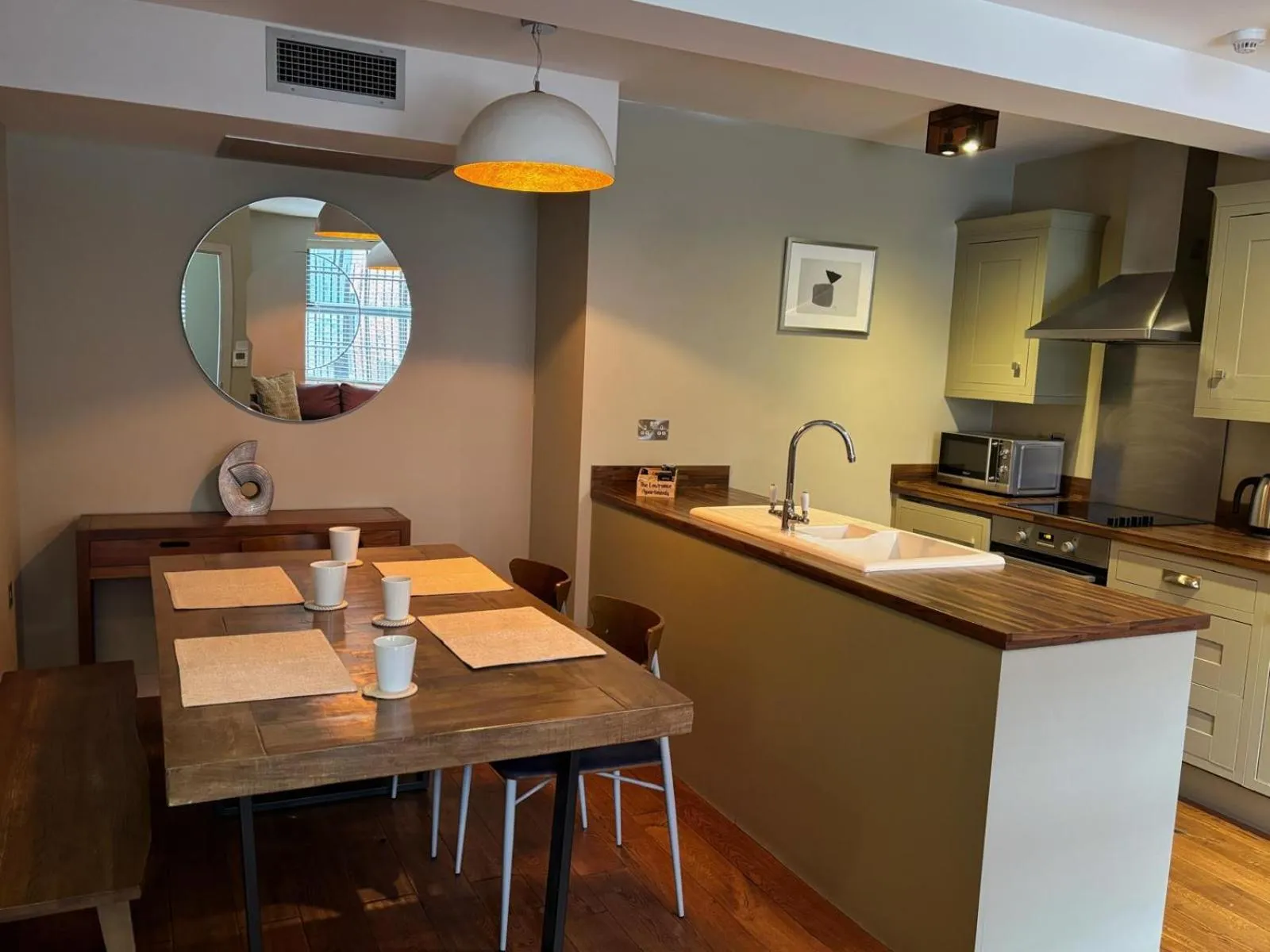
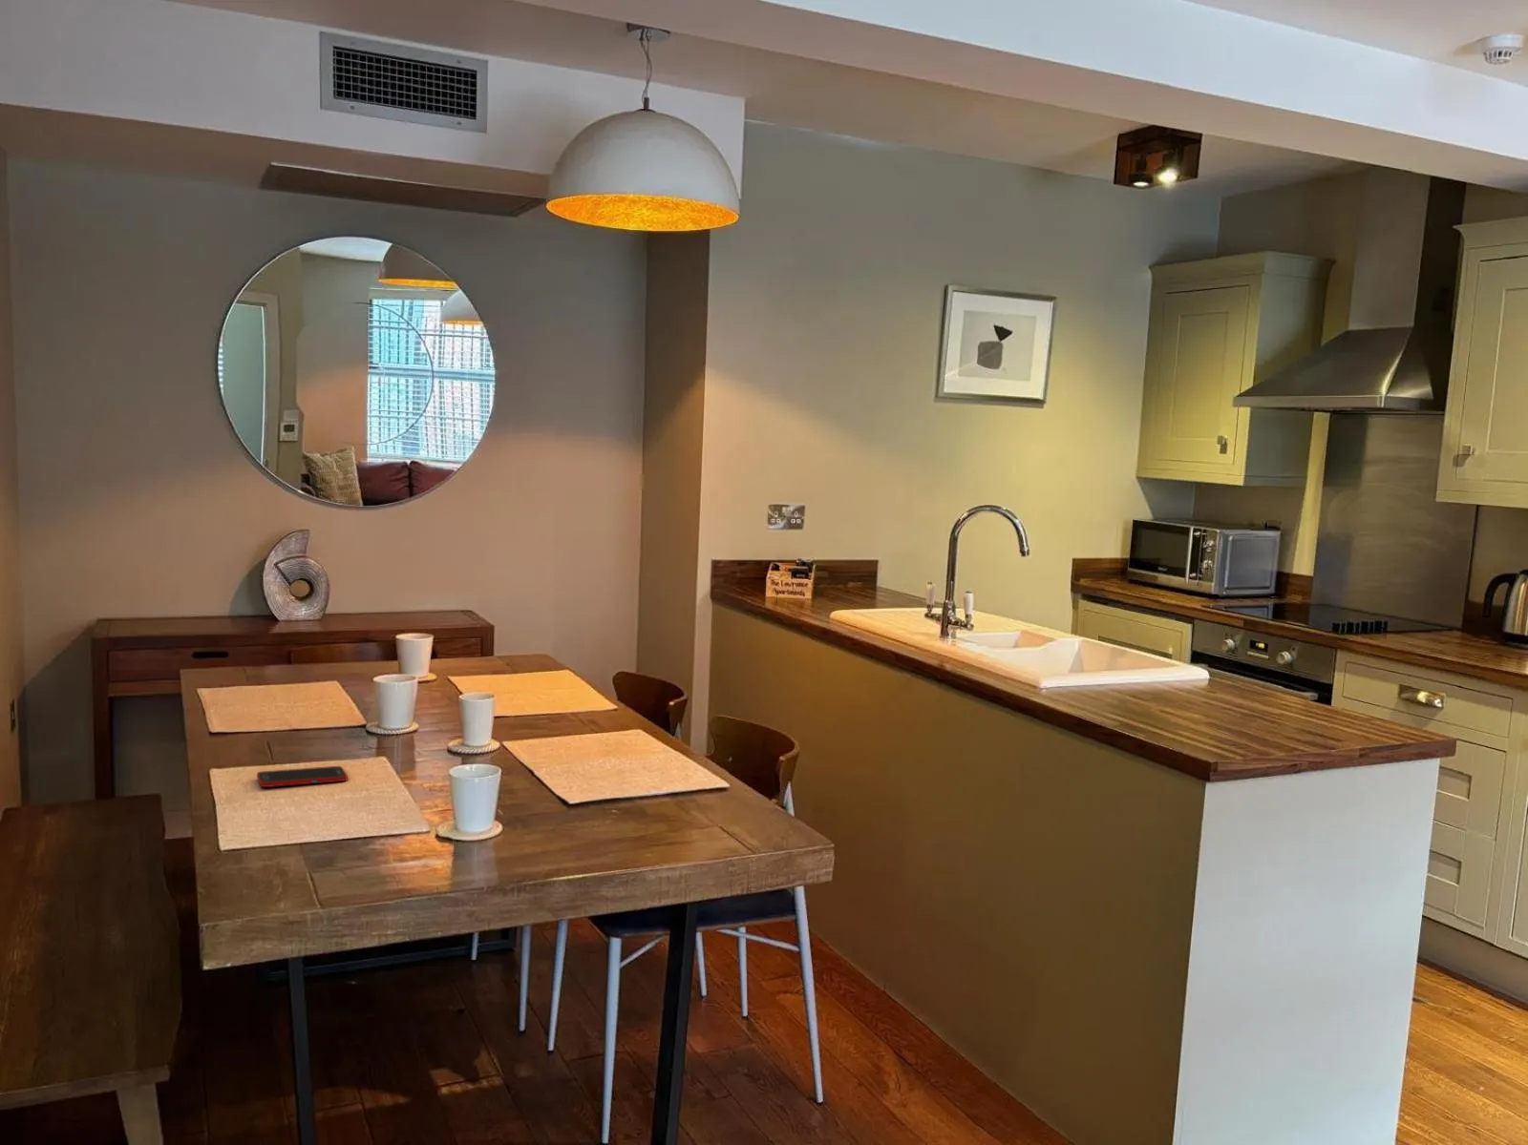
+ cell phone (302, 777)
